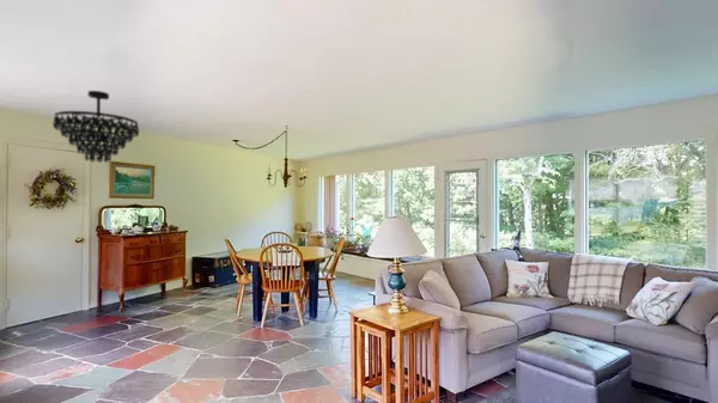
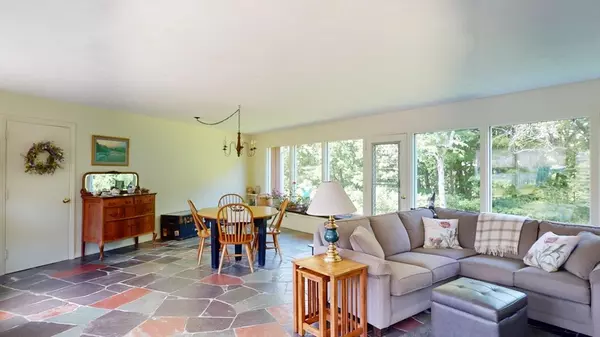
- chandelier (98, 127)
